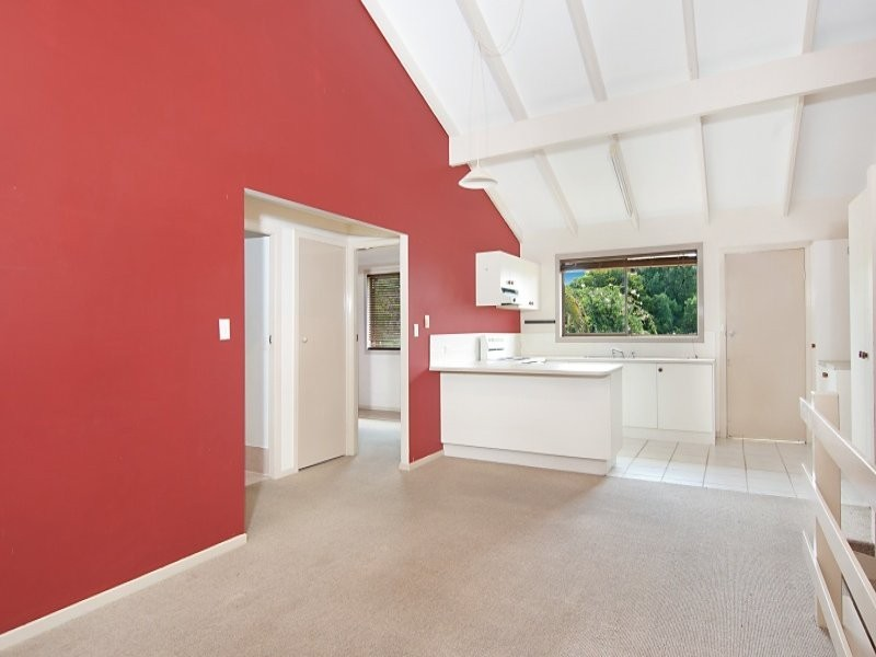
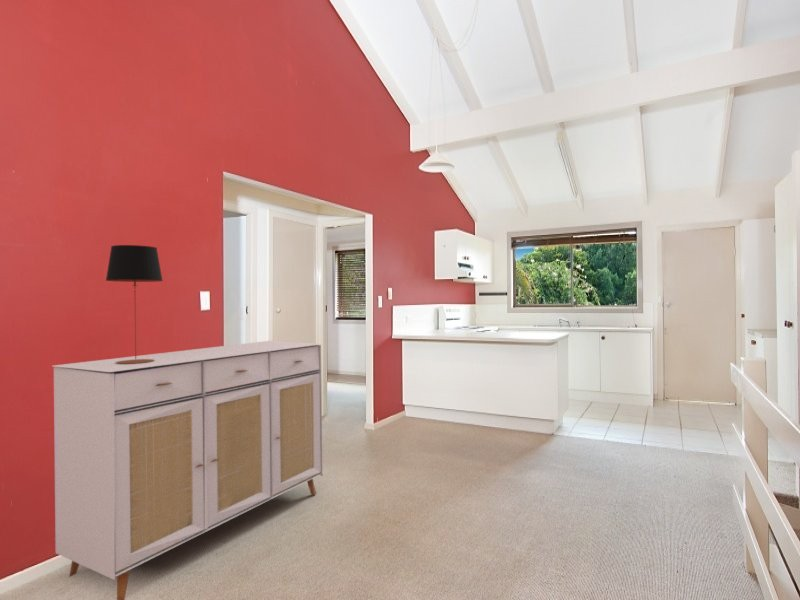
+ sideboard (212, 439)
+ table lamp (135, 304)
